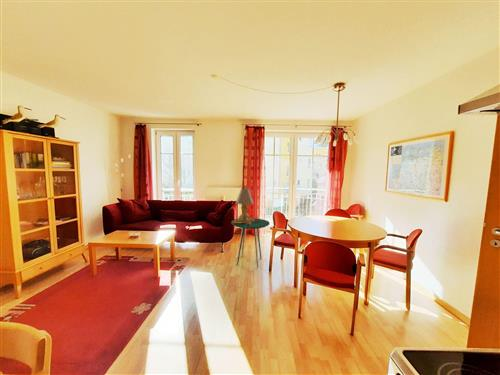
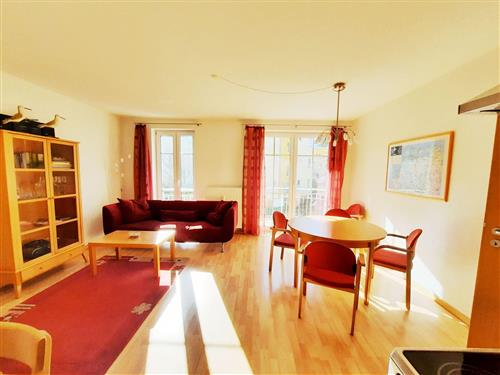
- side table (244, 241)
- lamp (243, 204)
